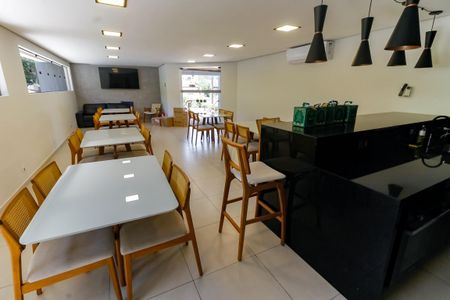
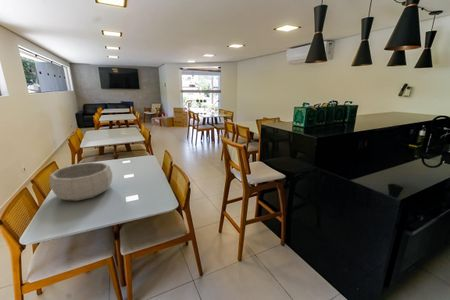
+ decorative bowl (83, 181)
